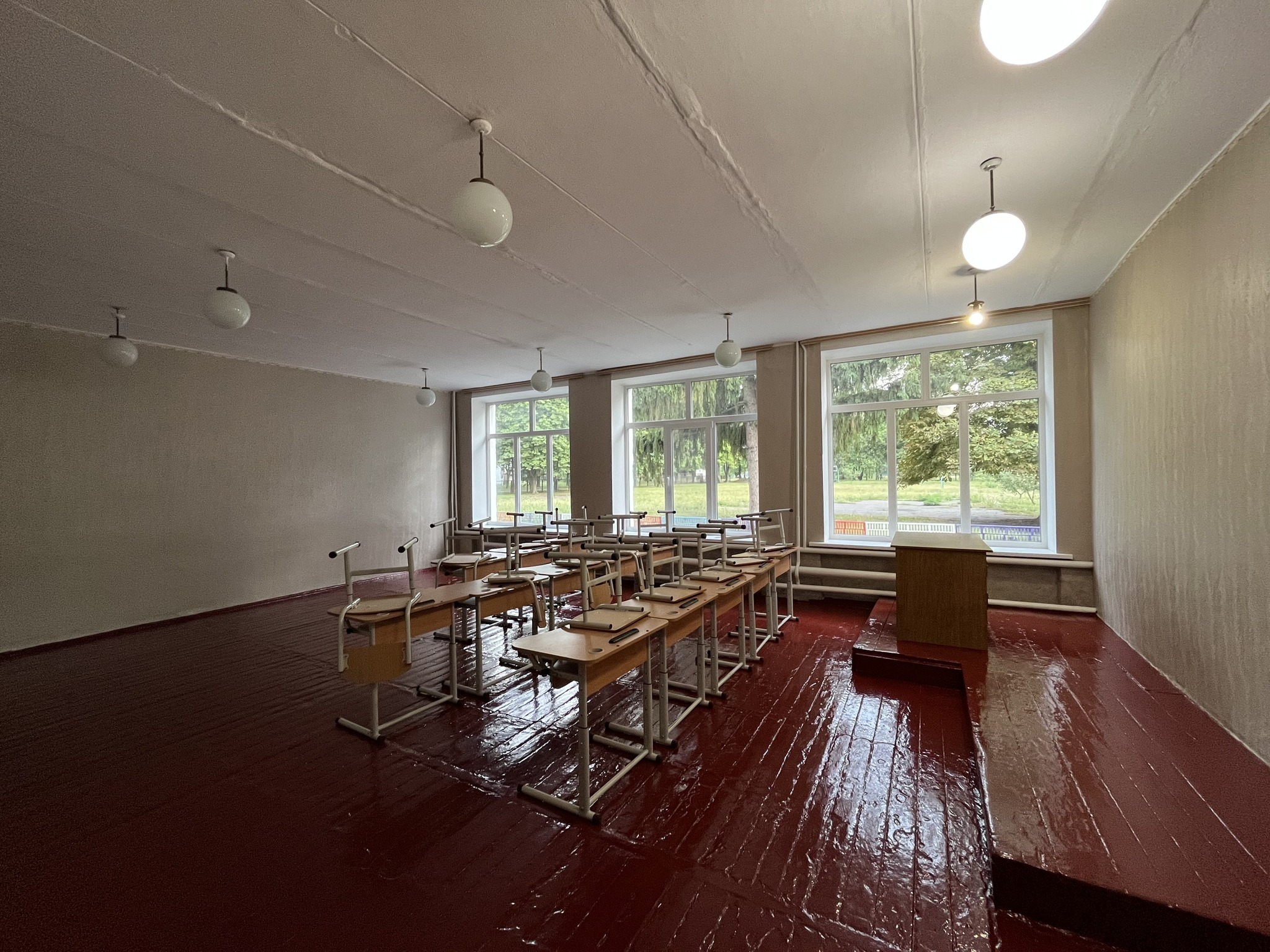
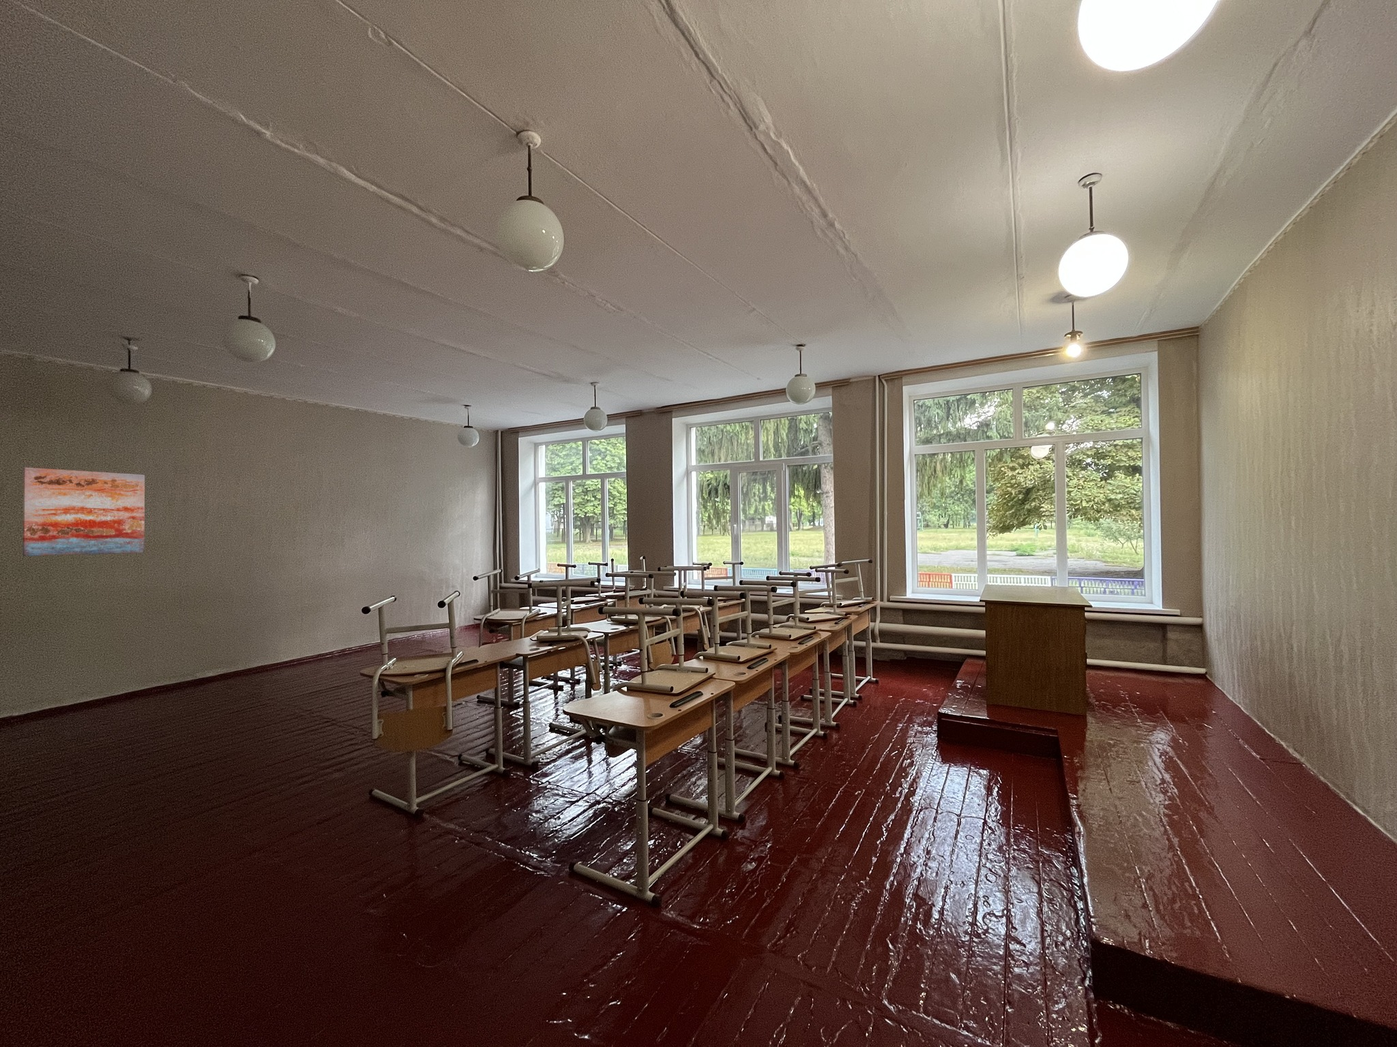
+ wall art (87, 513)
